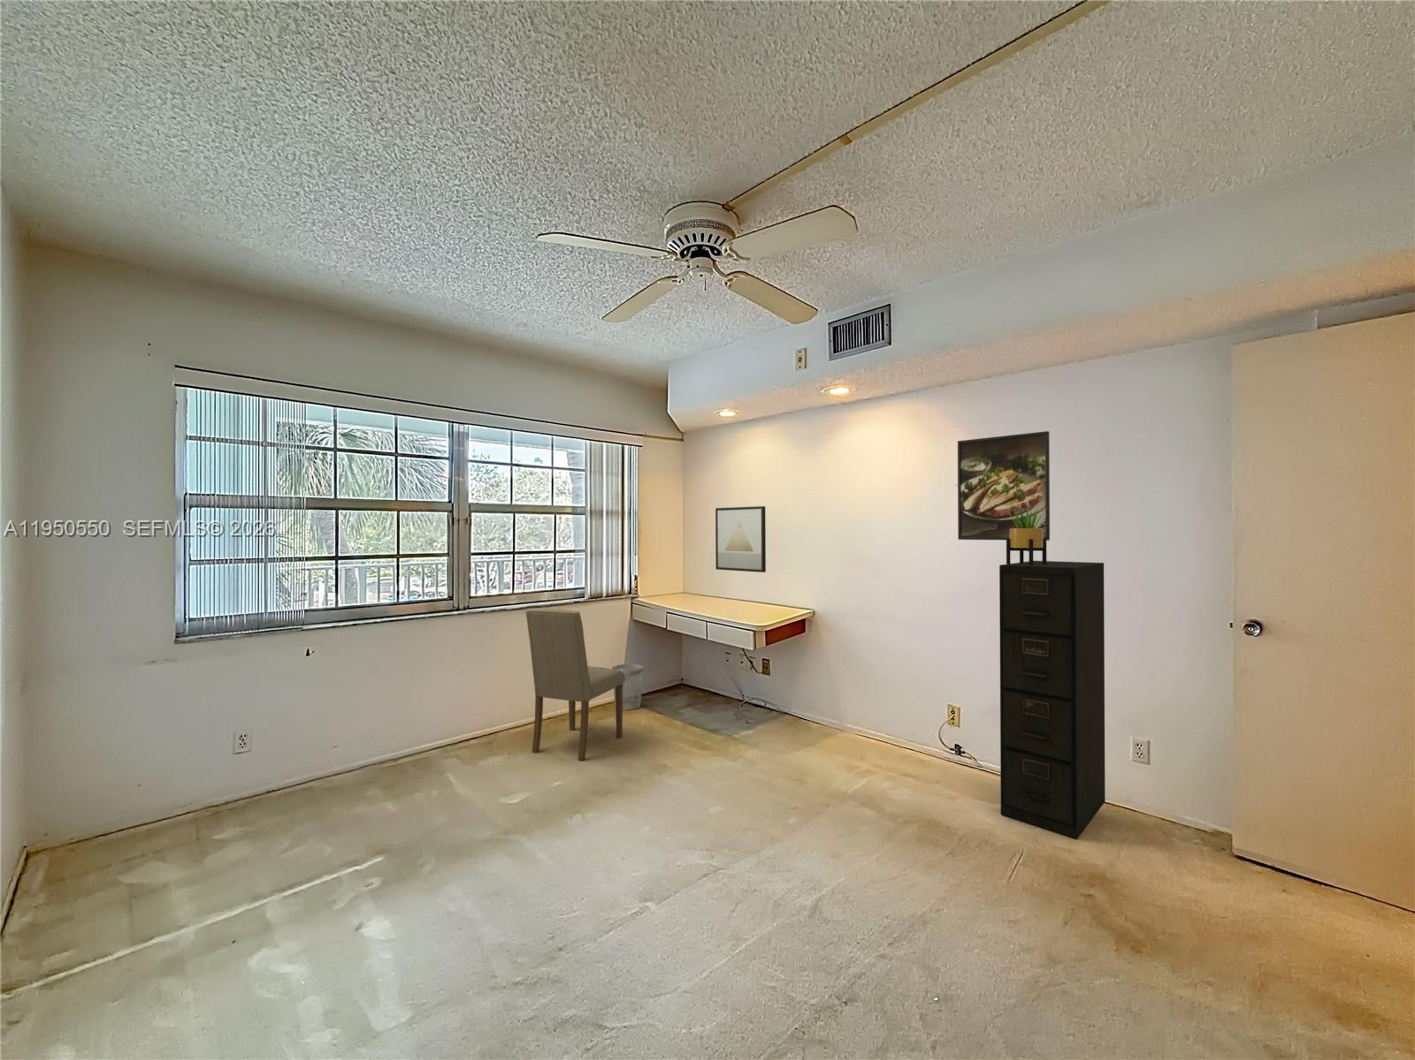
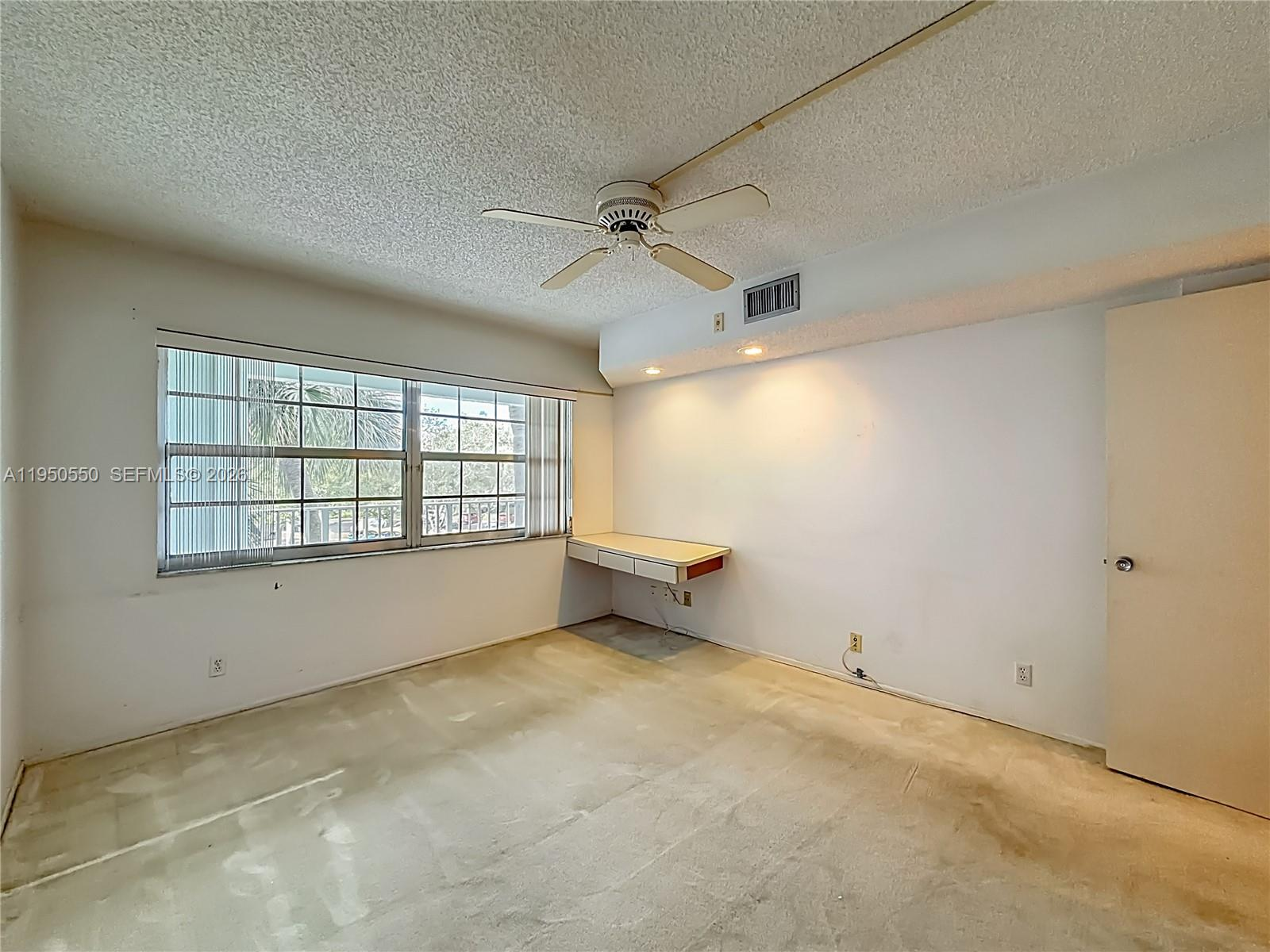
- wall art (740, 539)
- potted plant (1026, 532)
- filing cabinet (1052, 686)
- dining chair (575, 674)
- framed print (1002, 488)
- wastebasket (627, 687)
